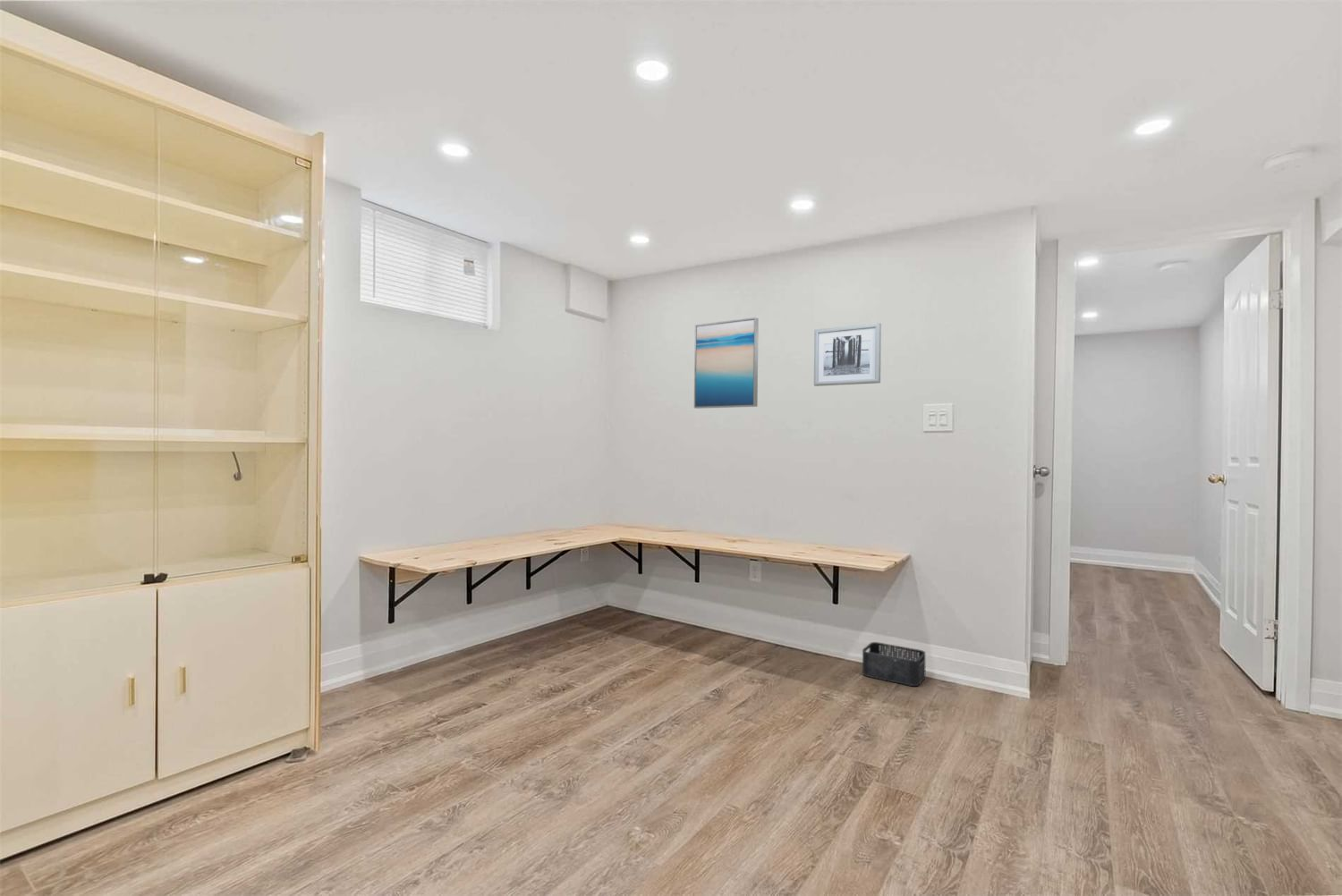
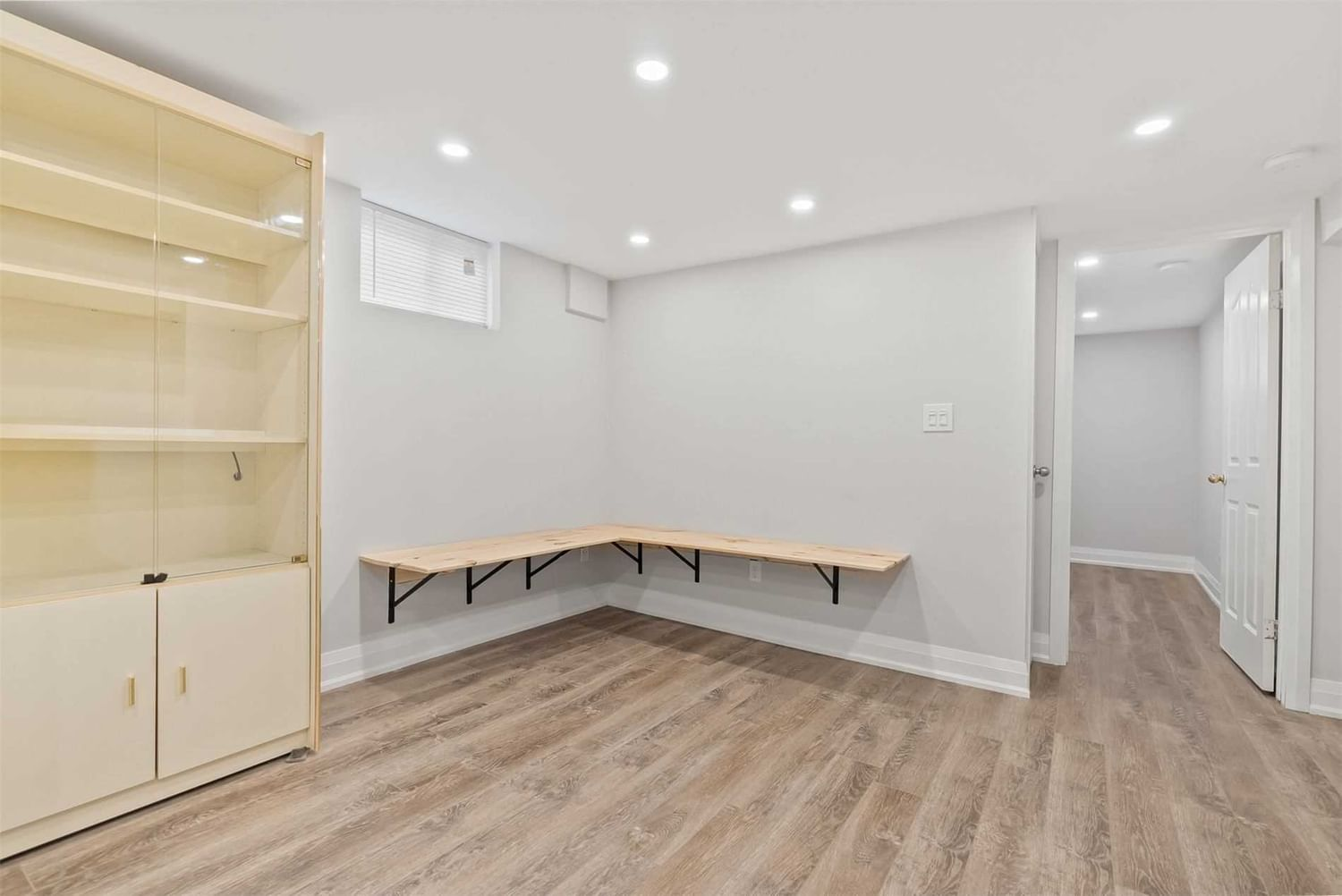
- storage bin (894, 663)
- wall art (725, 364)
- wall art (846, 355)
